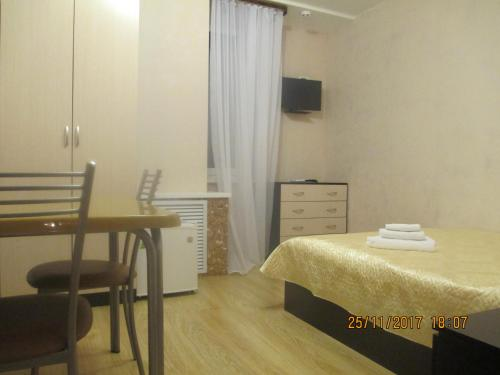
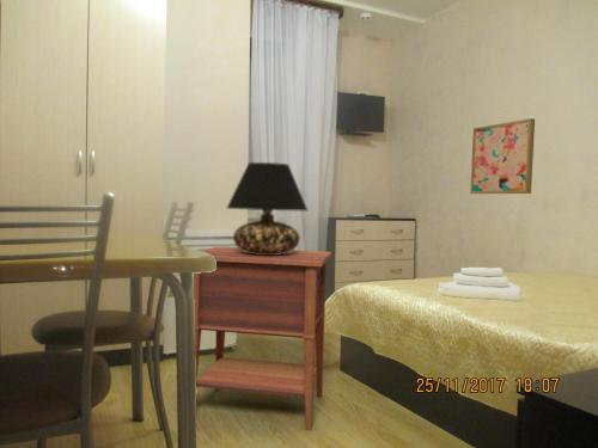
+ wall art (500, 159)
+ table lamp (267, 208)
+ nightstand (261, 330)
